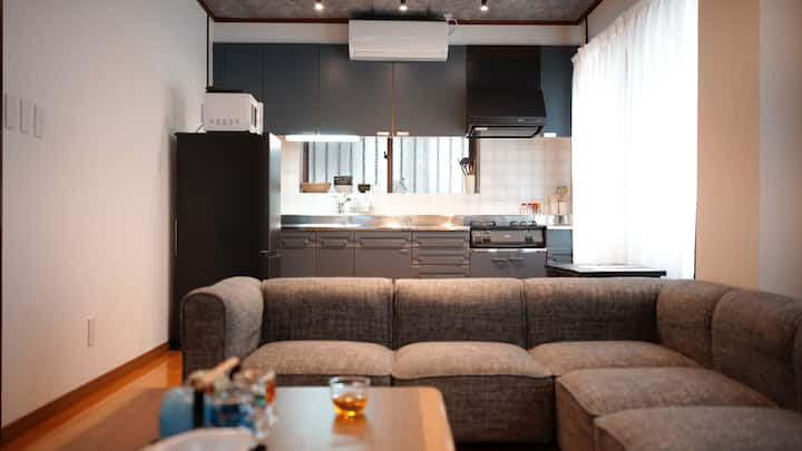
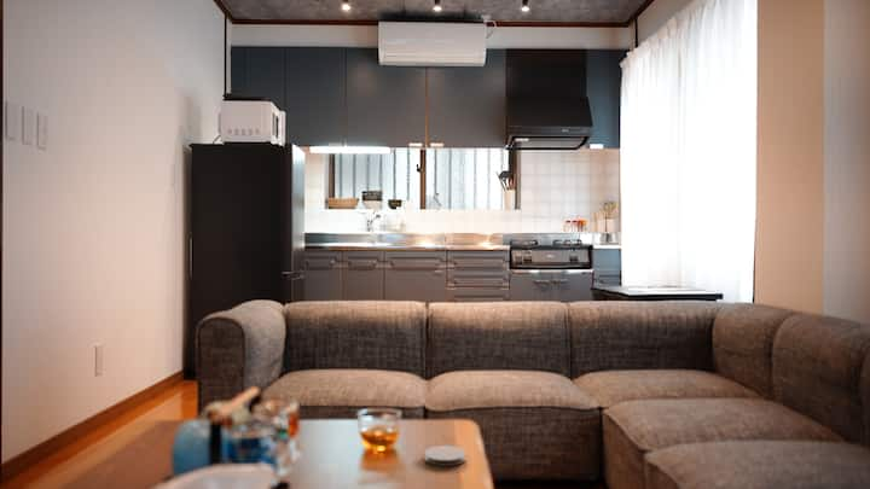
+ coaster (445, 455)
